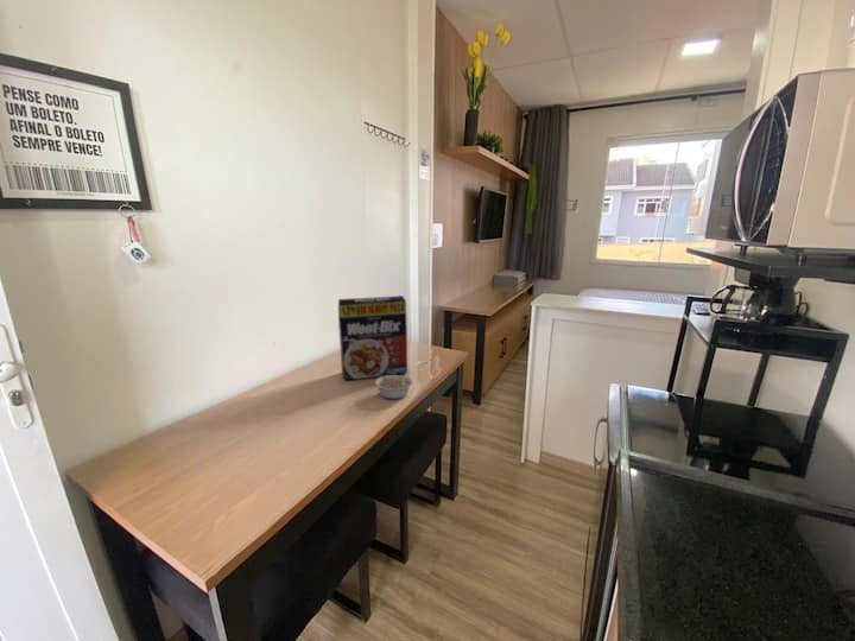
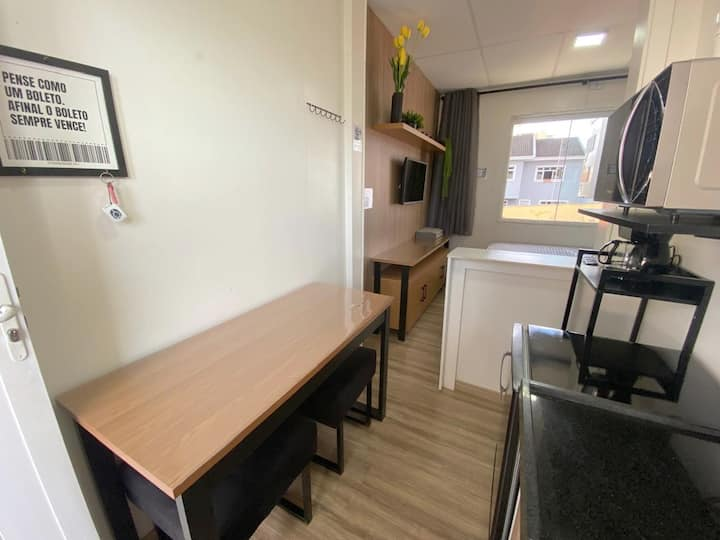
- cereal box (373, 336)
- legume (392, 386)
